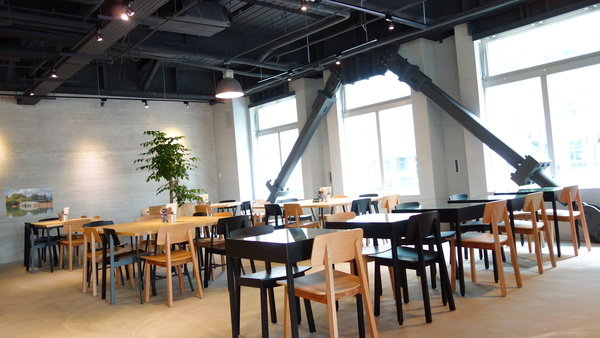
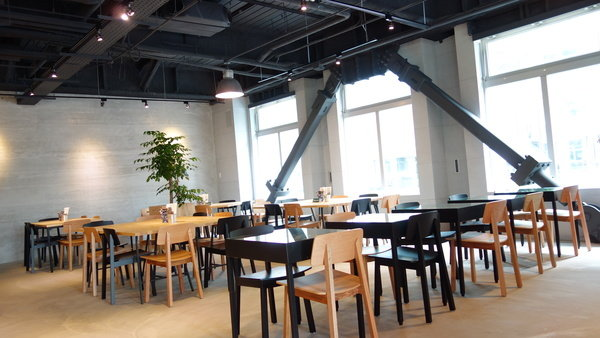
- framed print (29, 202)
